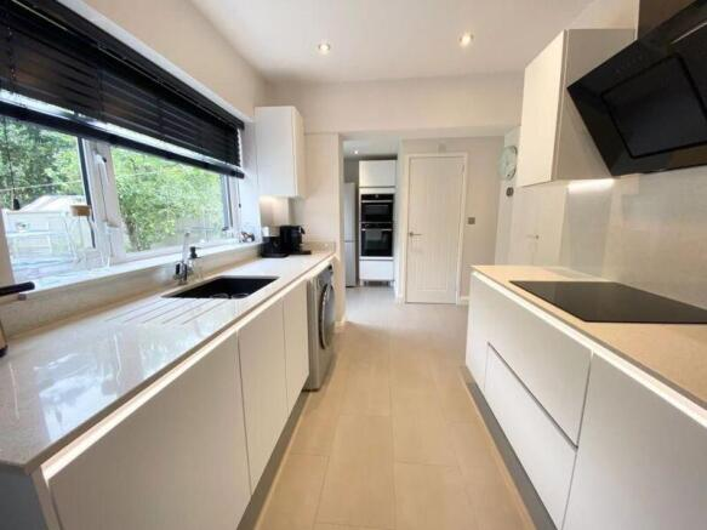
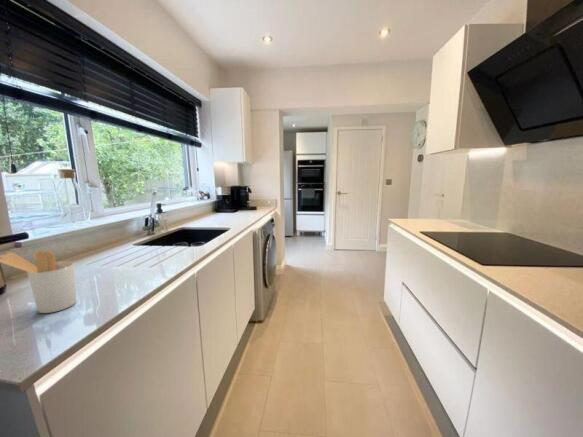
+ utensil holder (40, 279)
